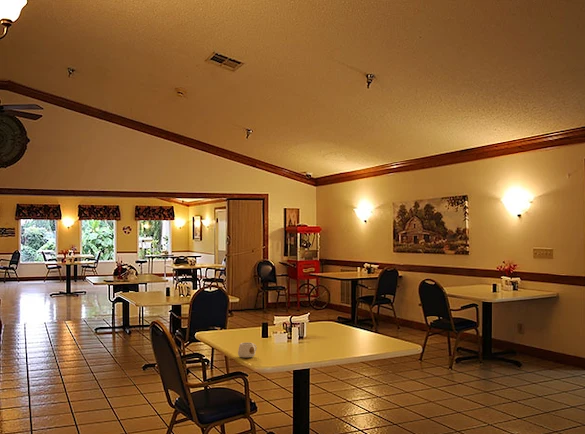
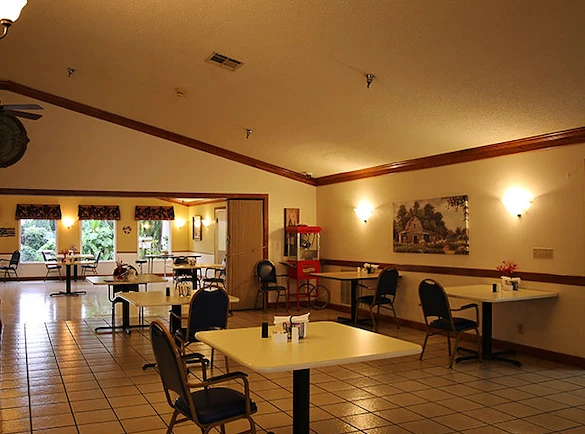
- mug (248, 349)
